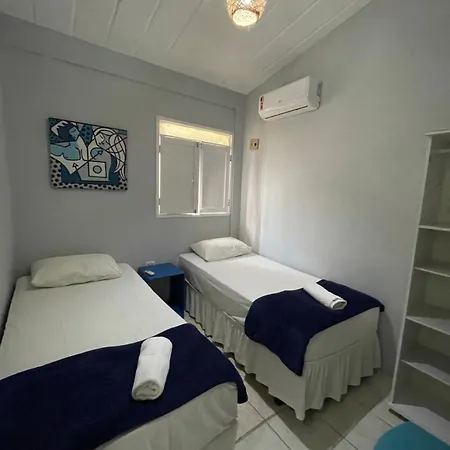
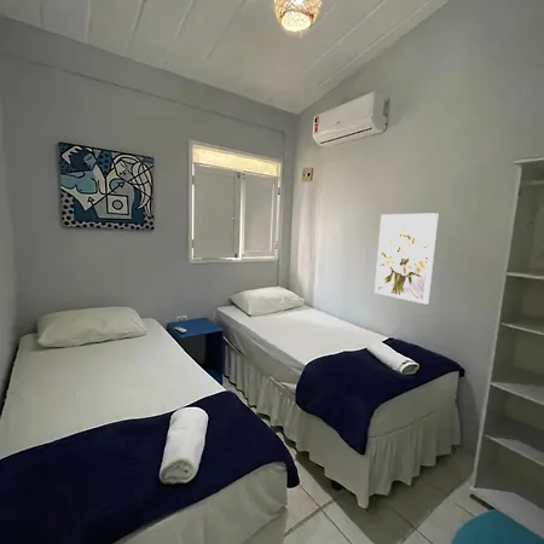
+ wall art (403, 256)
